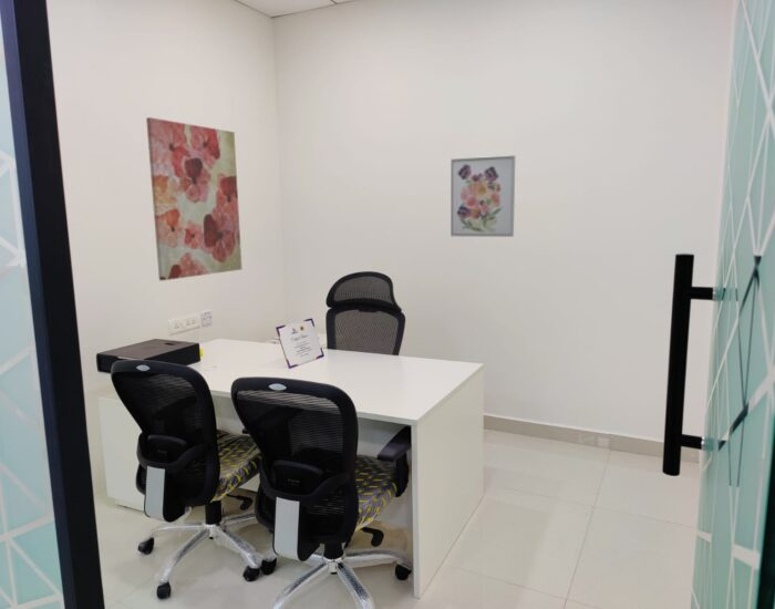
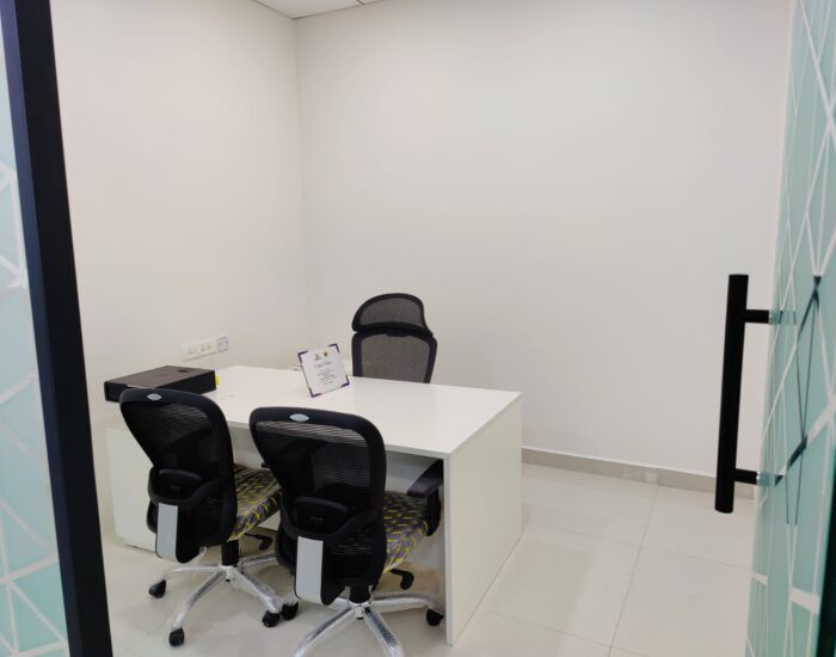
- wall art (198, 202)
- wall art (482, 197)
